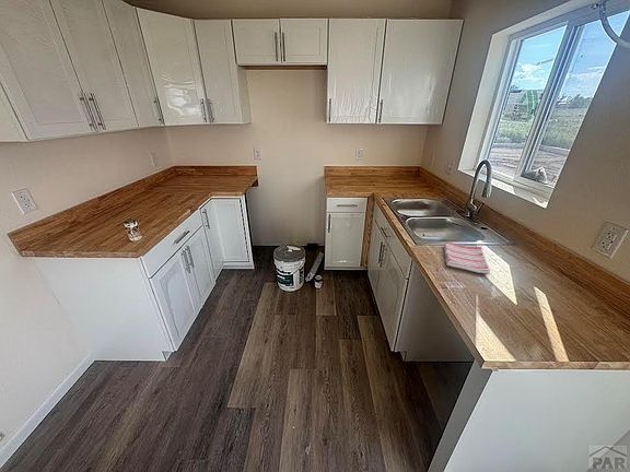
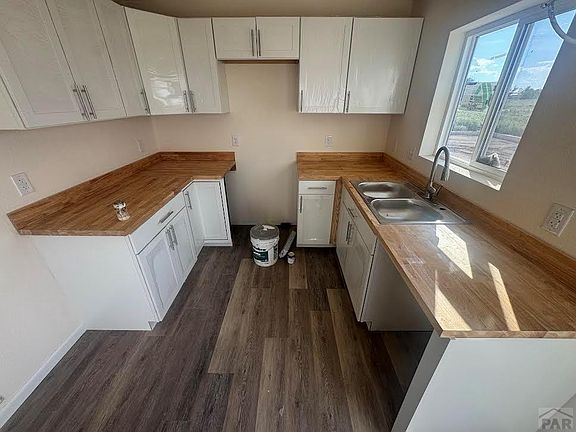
- dish towel (465, 256)
